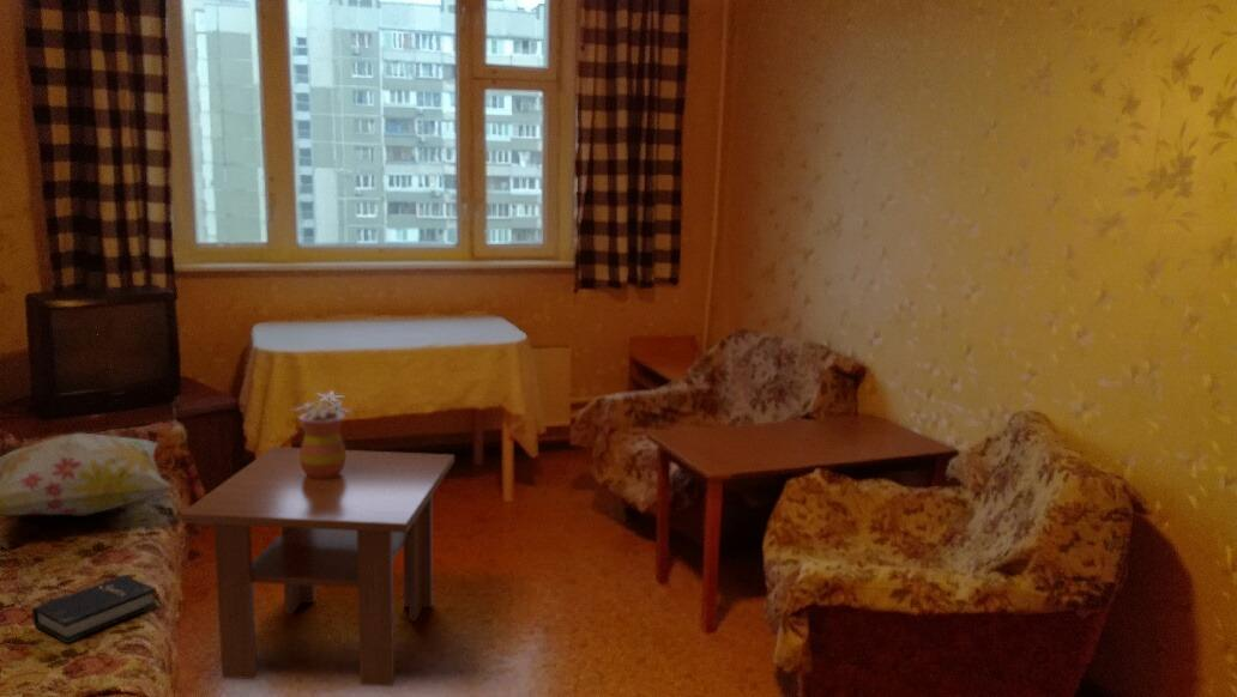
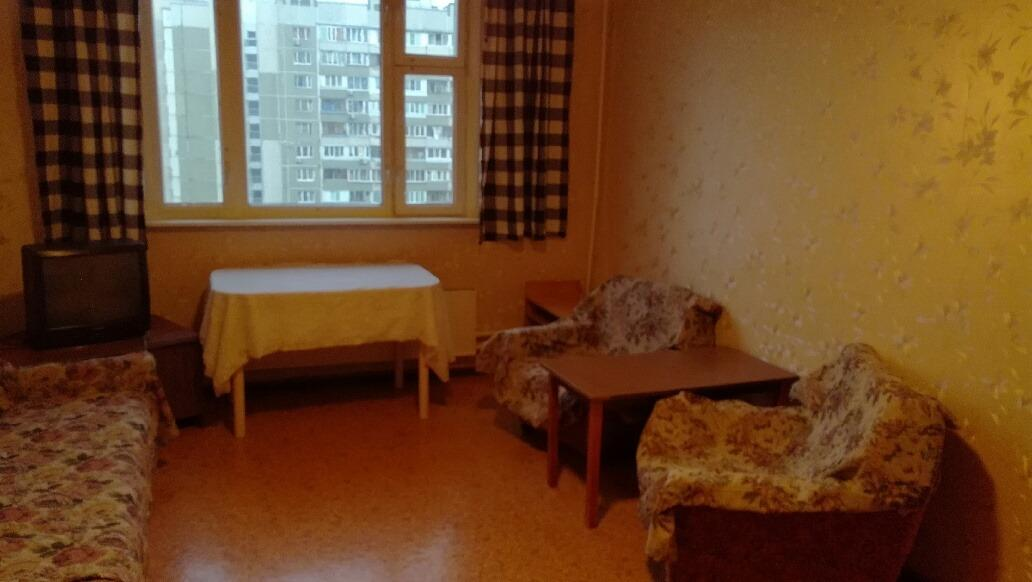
- coffee table (333, 560)
- decorative pillow (78, 473)
- flowerpot (320, 434)
- hardback book (96, 606)
